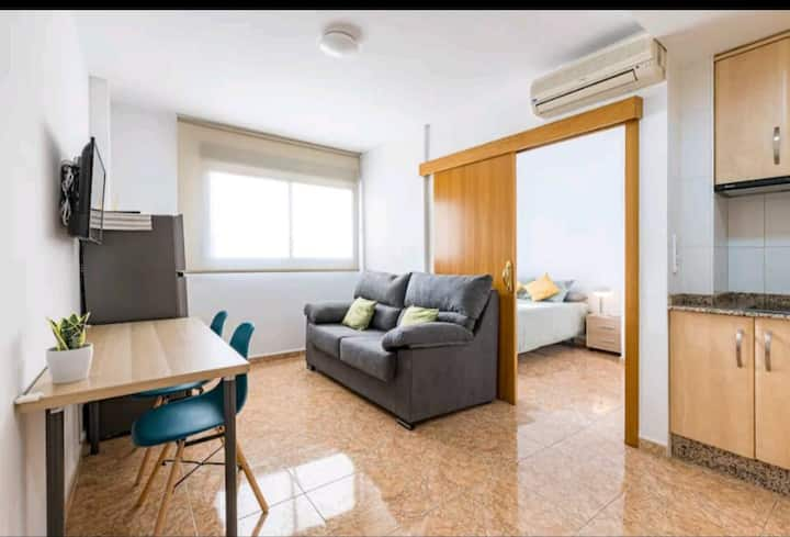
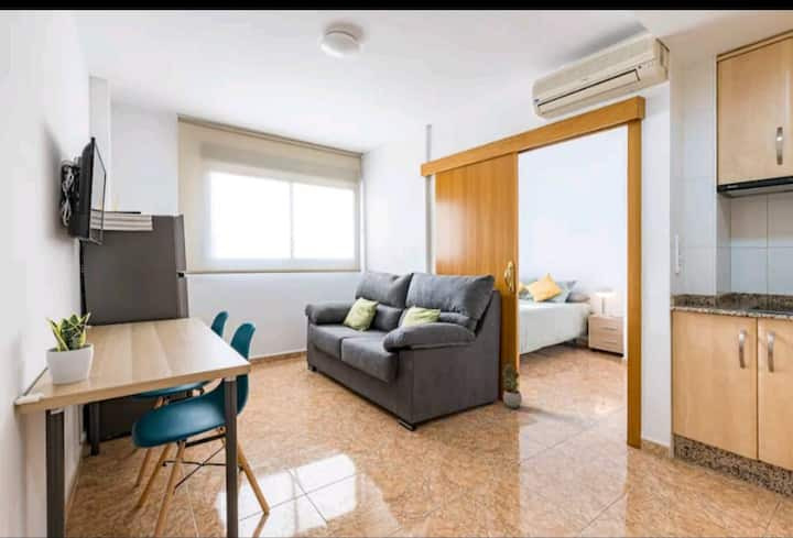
+ potted plant (512, 386)
